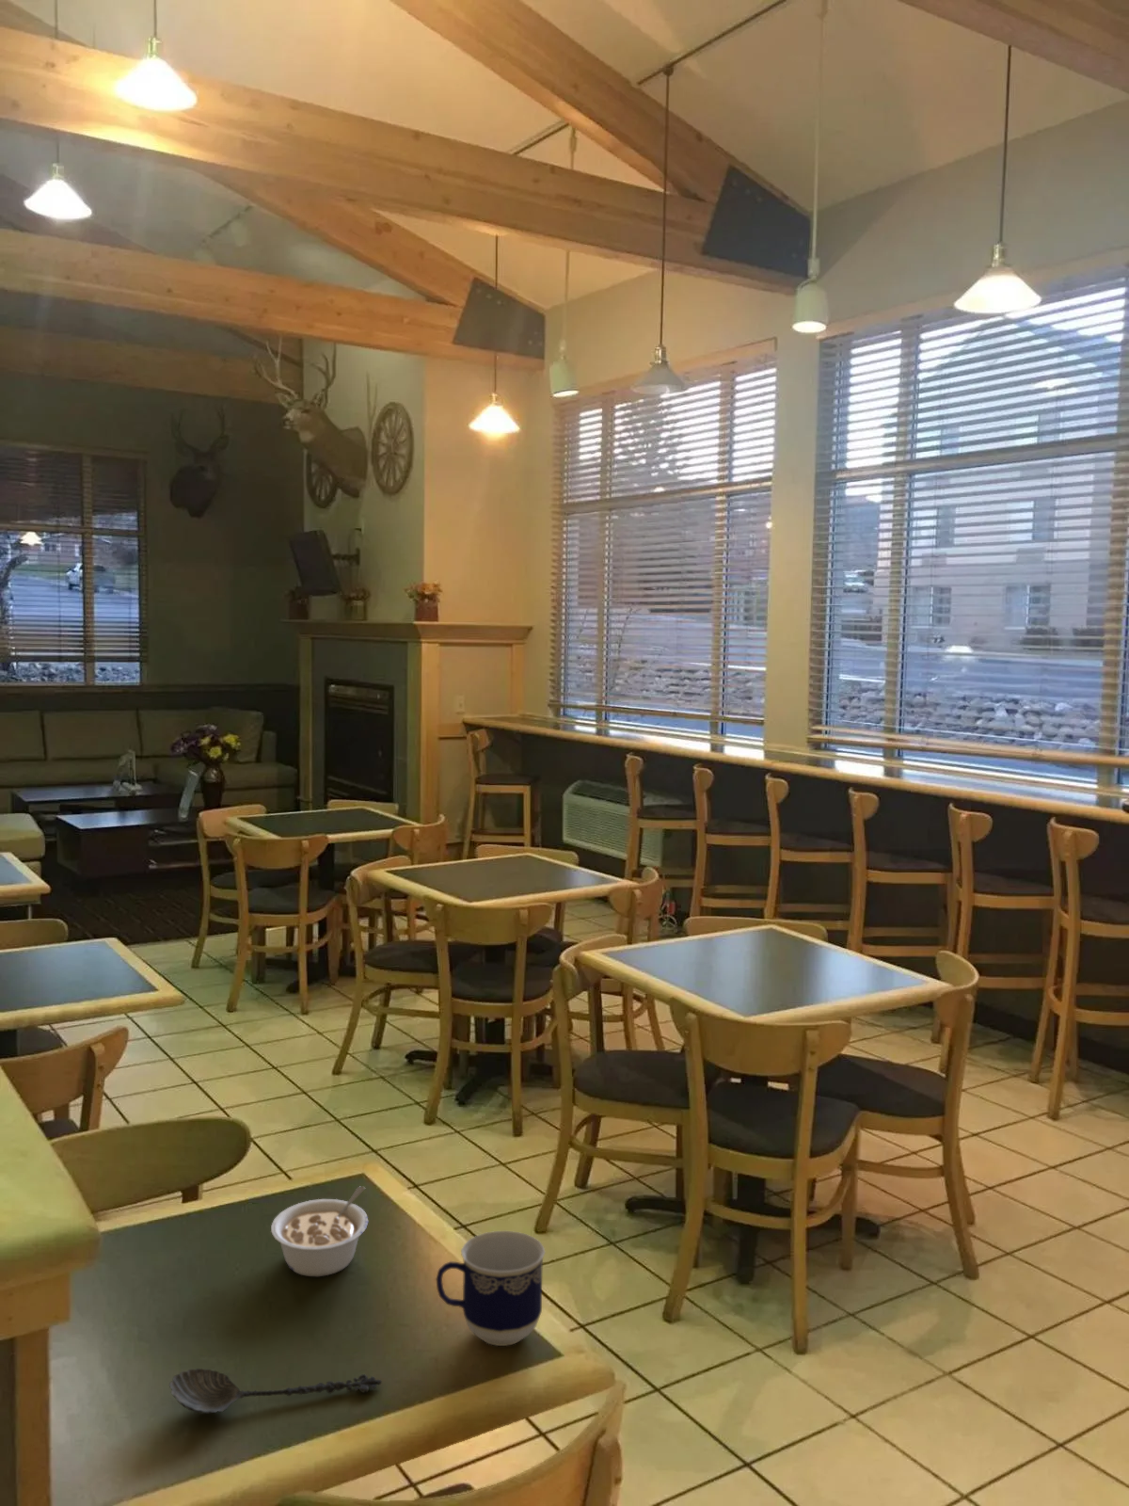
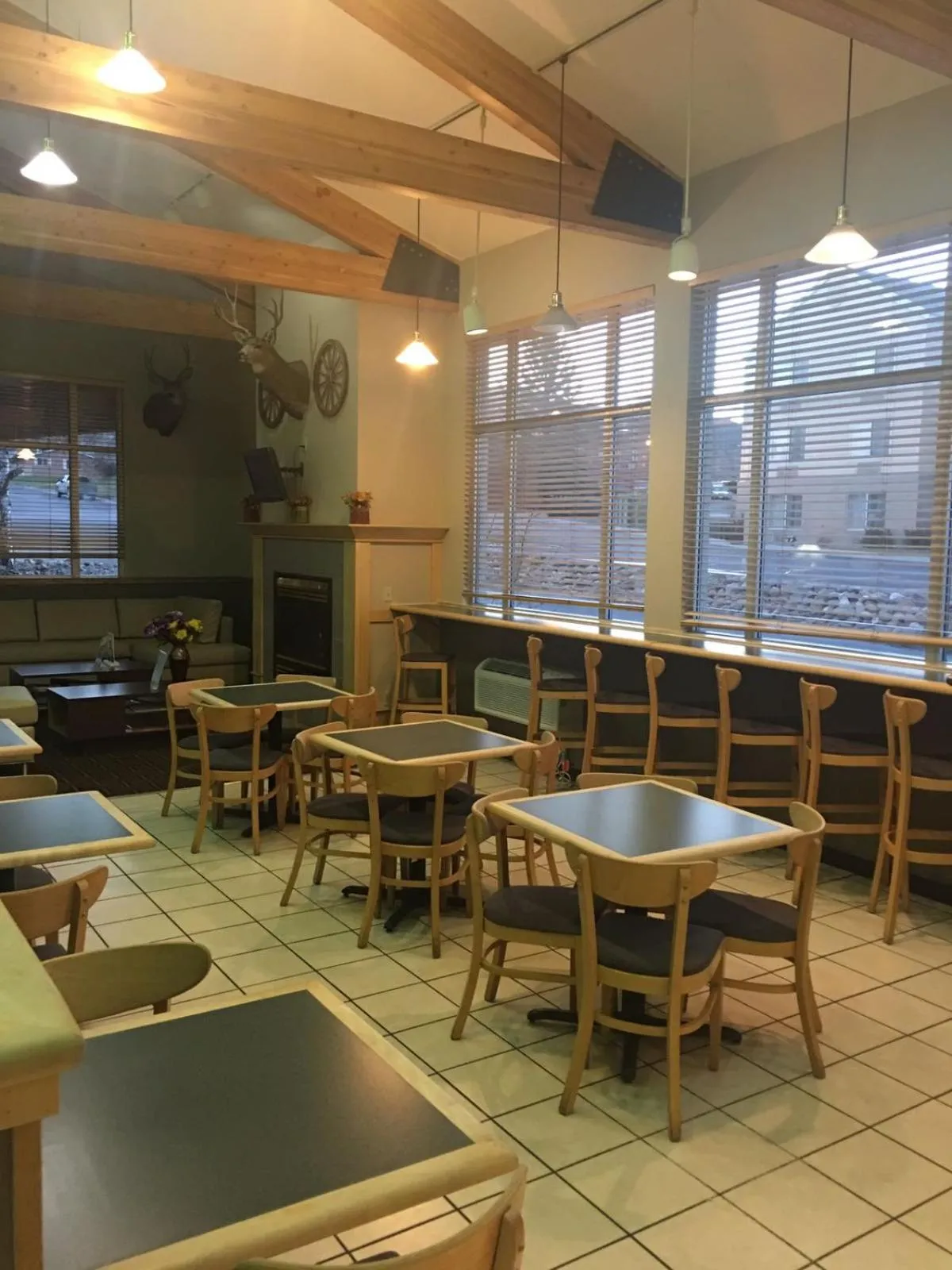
- spoon (278, 1390)
- cup (490, 1293)
- legume (320, 1234)
